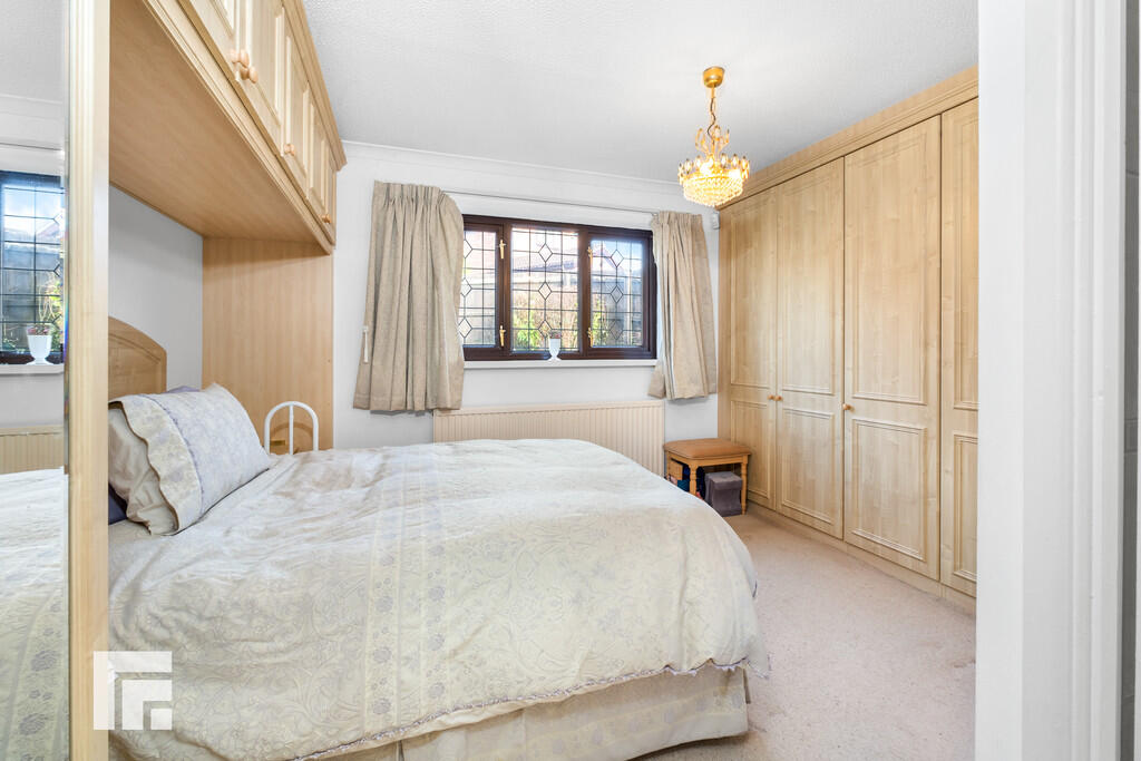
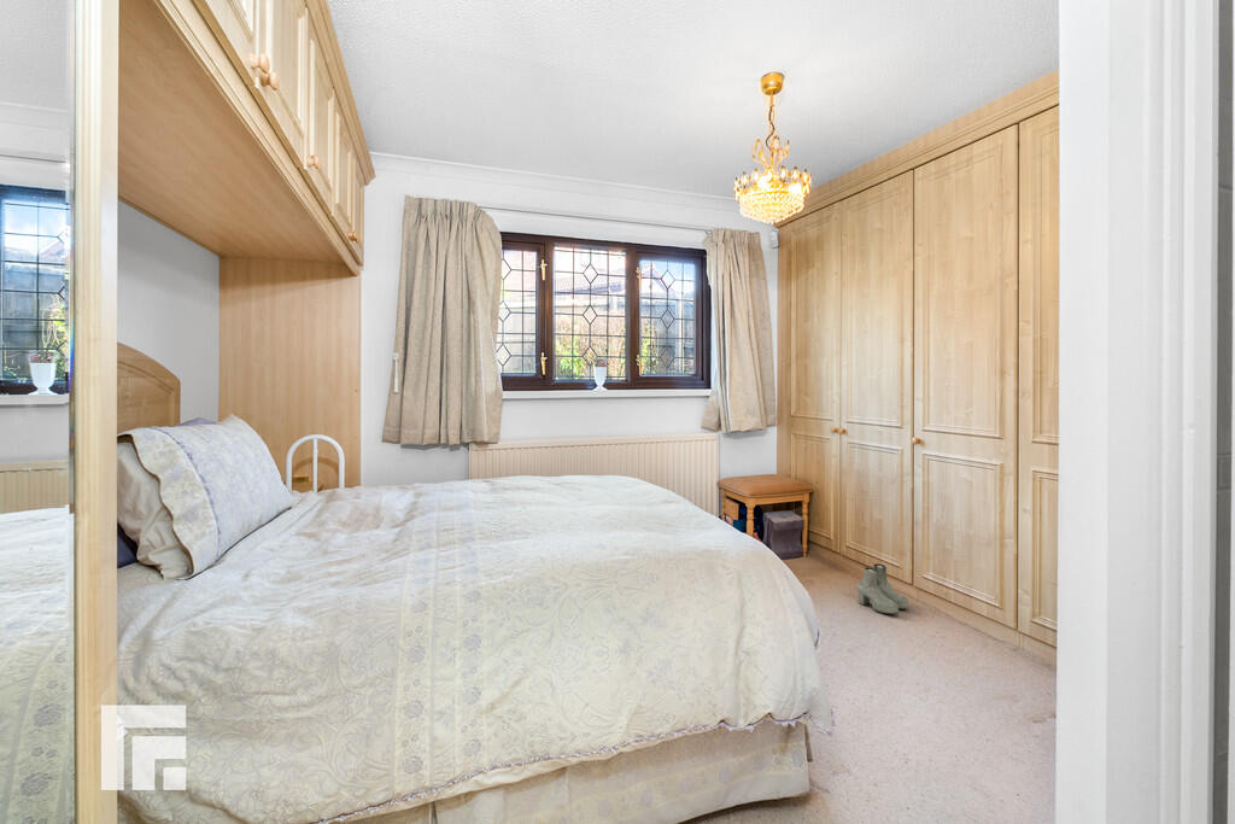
+ boots (882, 586)
